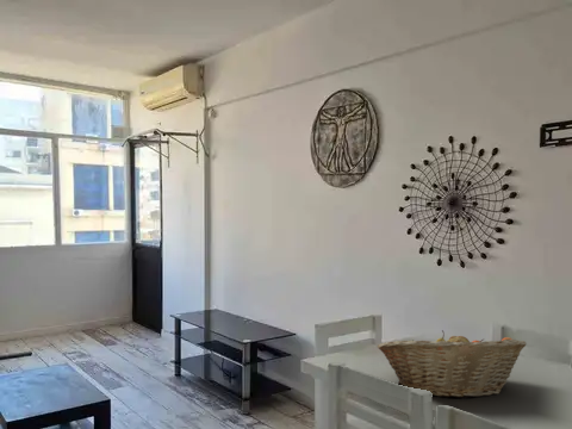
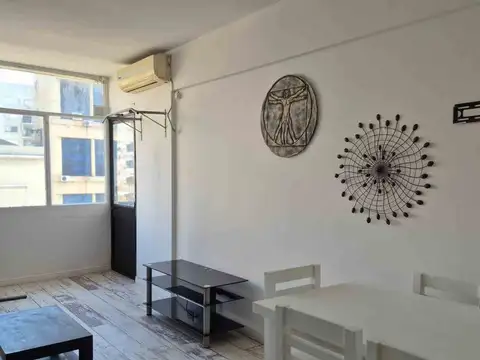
- fruit basket (449, 356)
